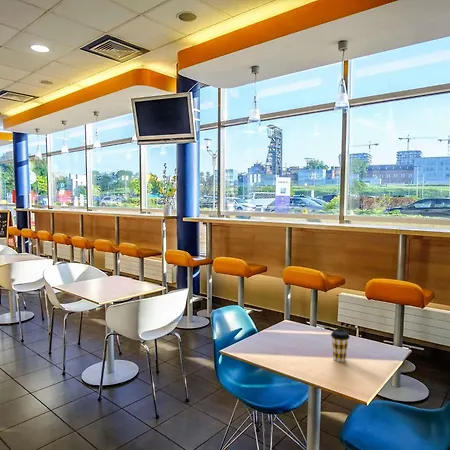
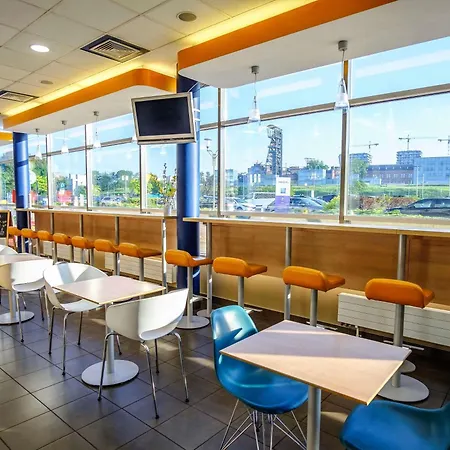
- coffee cup (339, 345)
